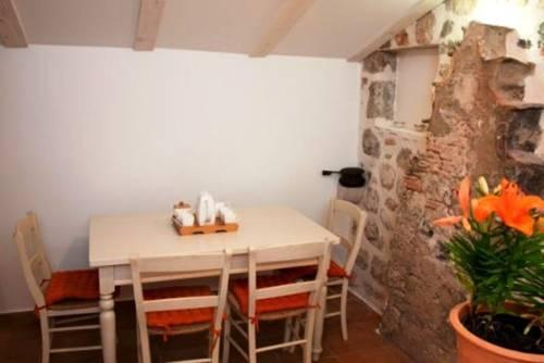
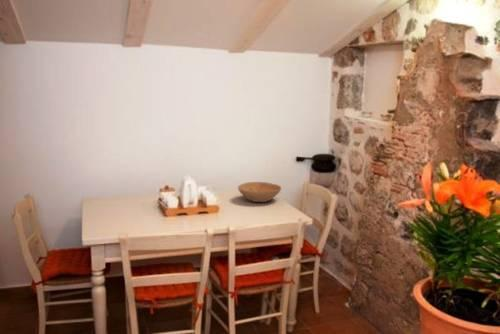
+ bowl (259, 193)
